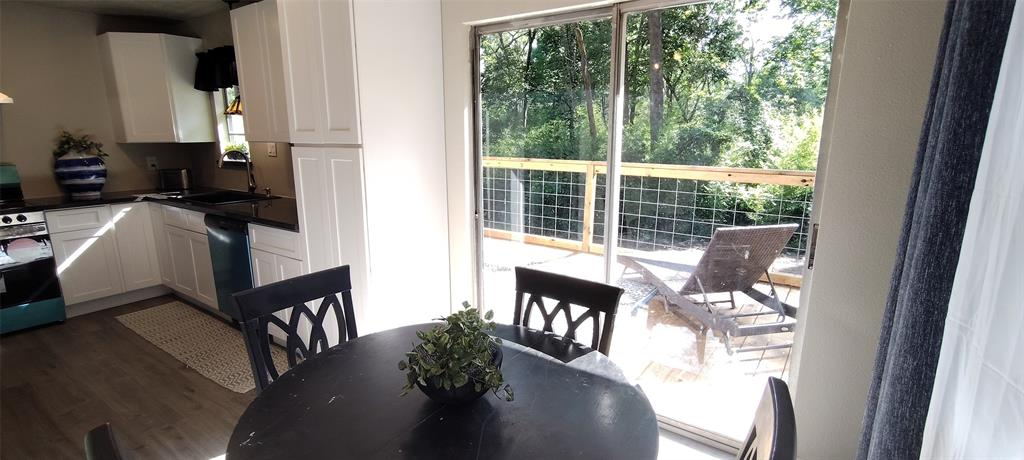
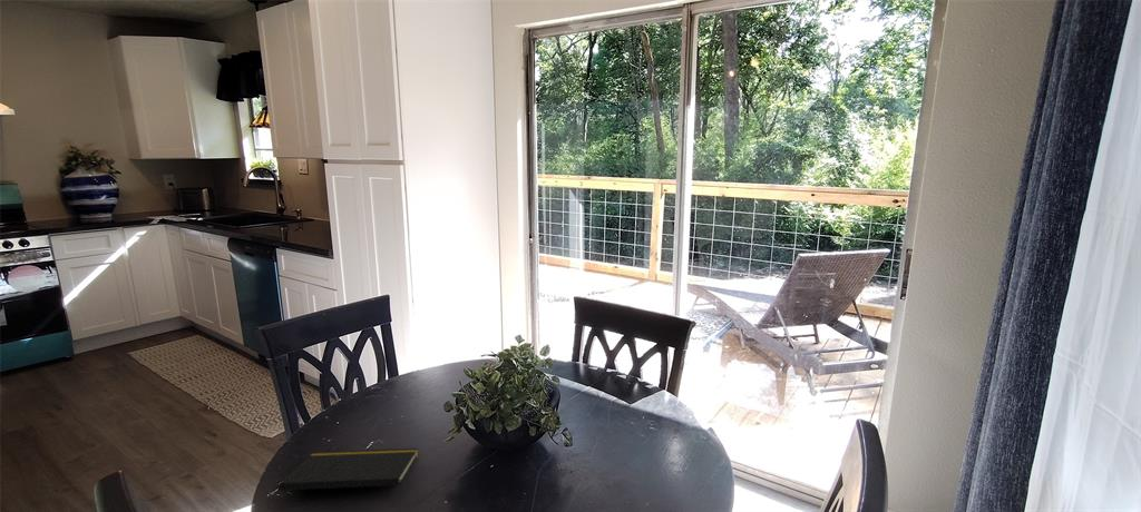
+ notepad (353, 467)
